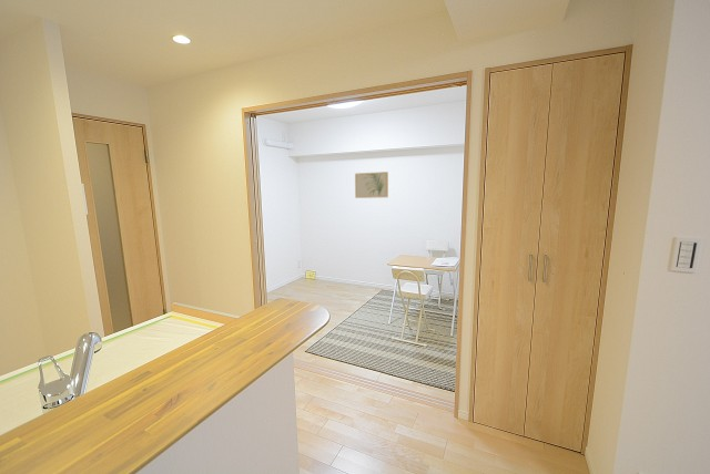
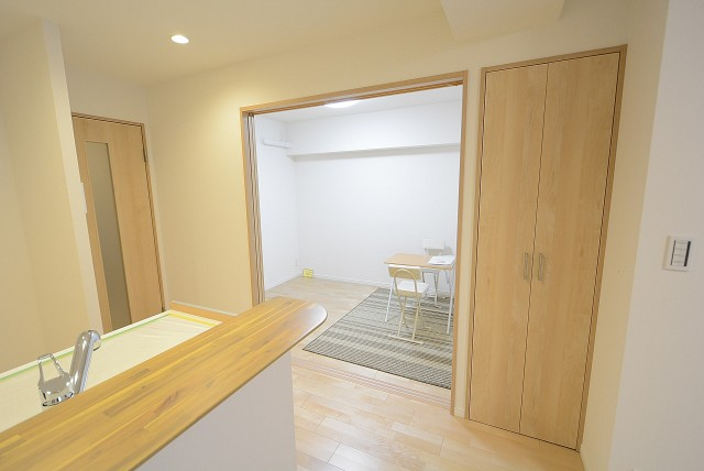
- wall art (371, 185)
